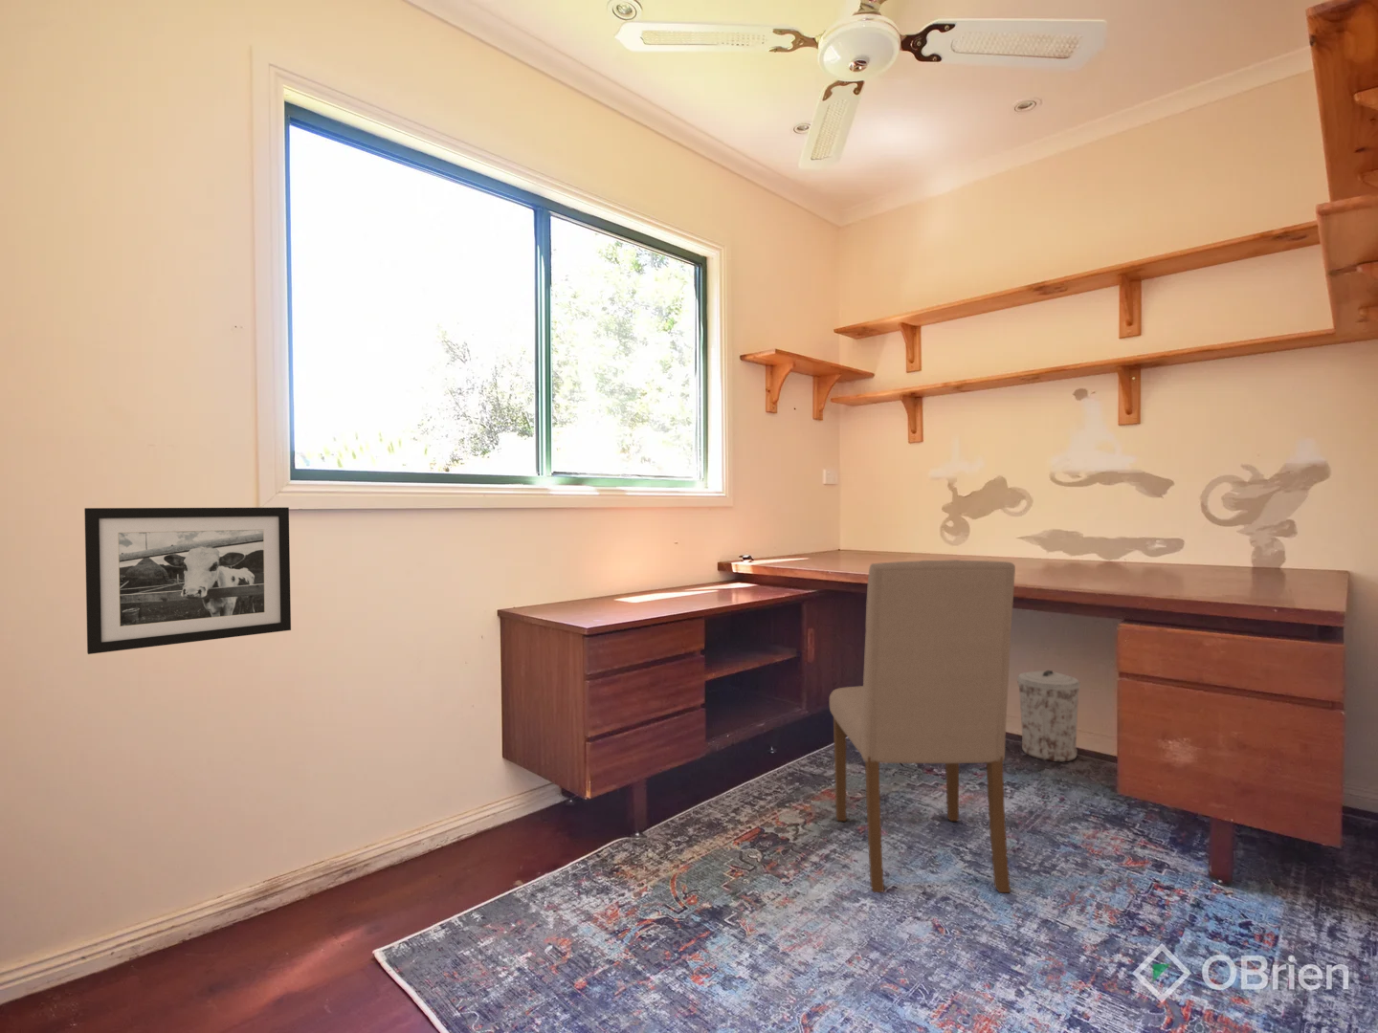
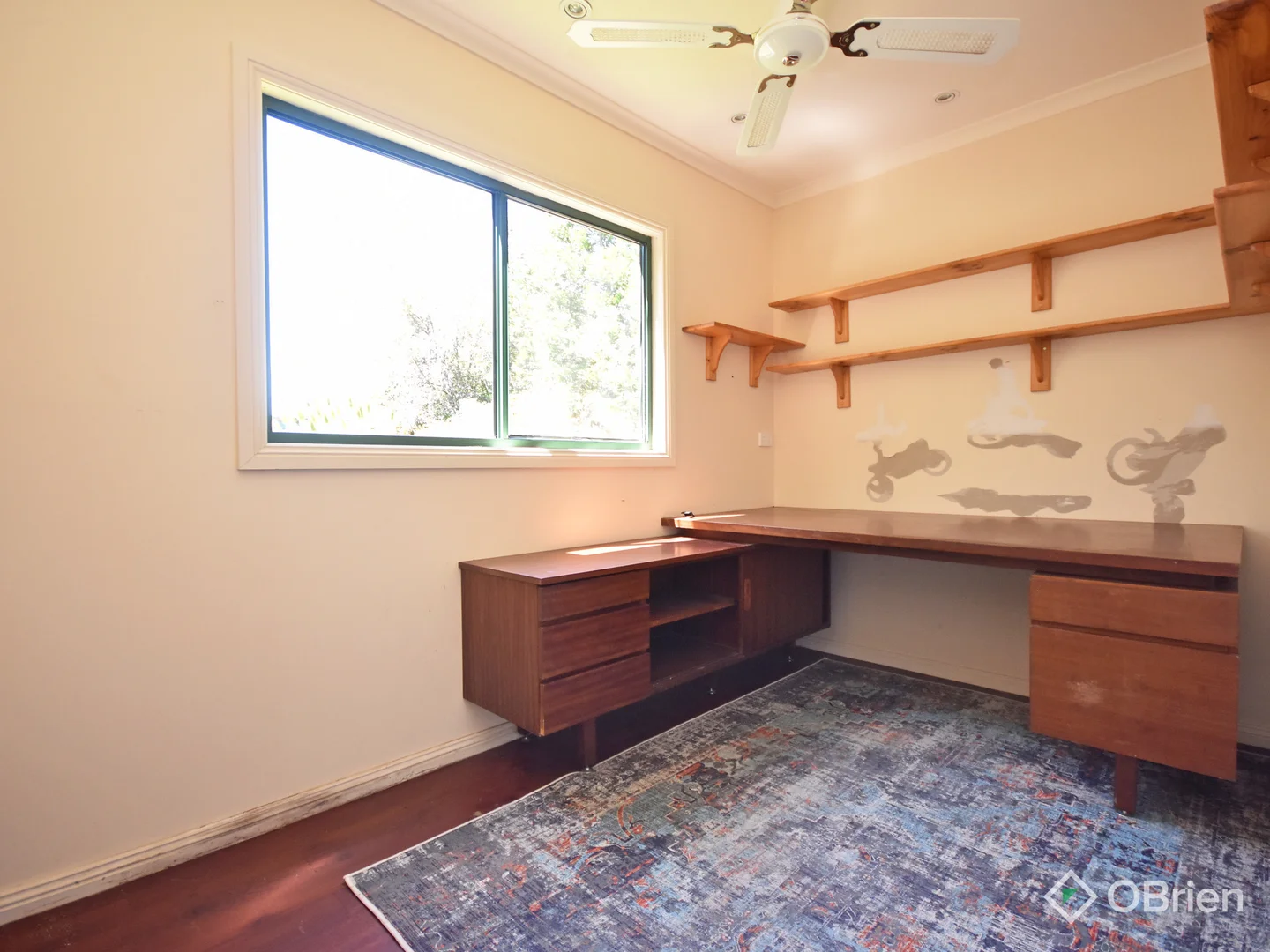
- trash can (1048, 712)
- dining chair (914, 702)
- picture frame (196, 574)
